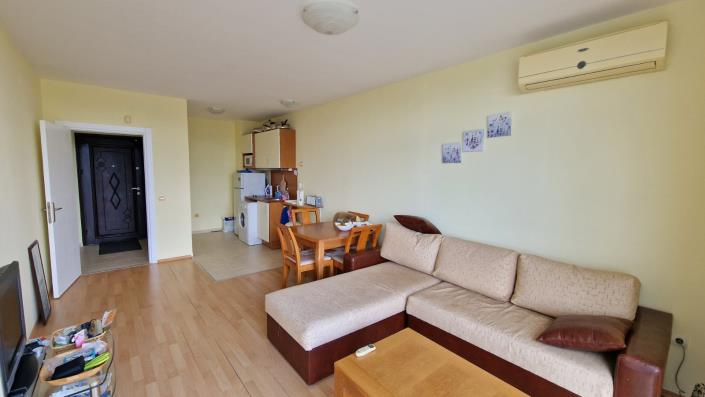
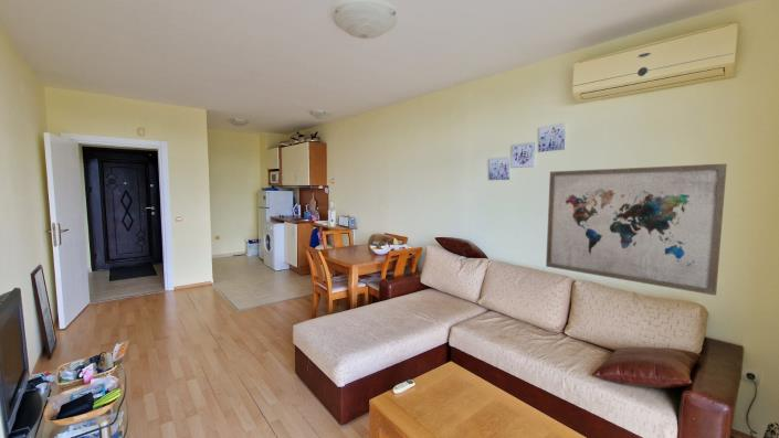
+ wall art (620, 224)
